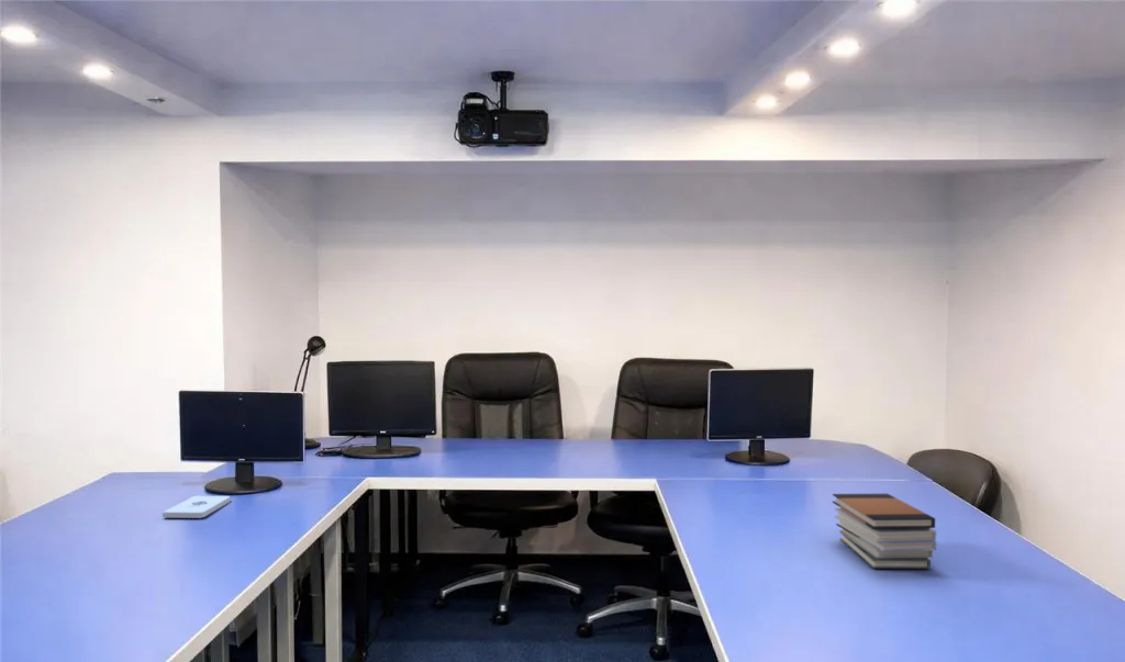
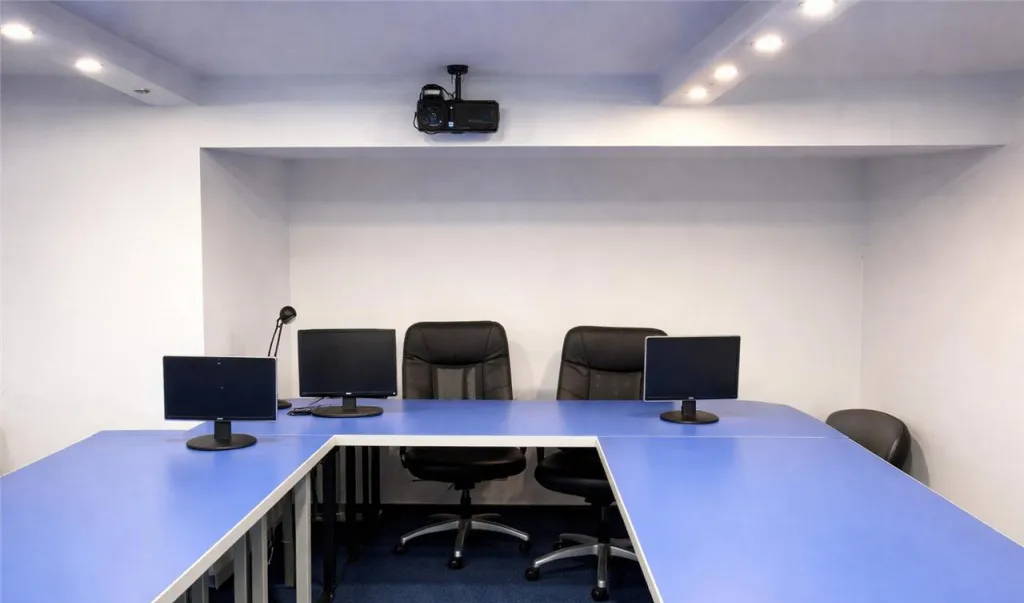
- book stack (882, 529)
- notepad (198, 506)
